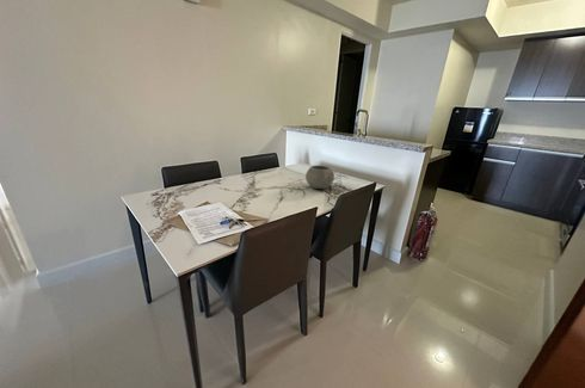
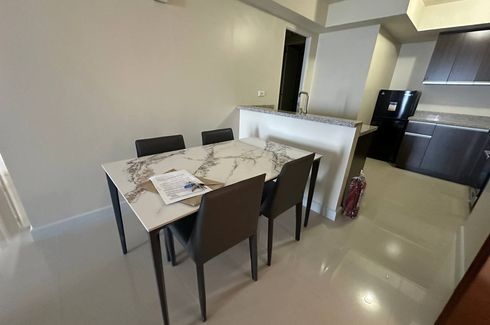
- bowl (320, 177)
